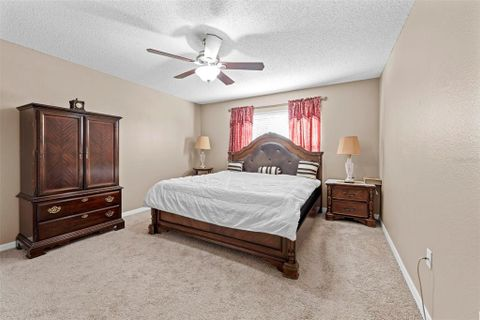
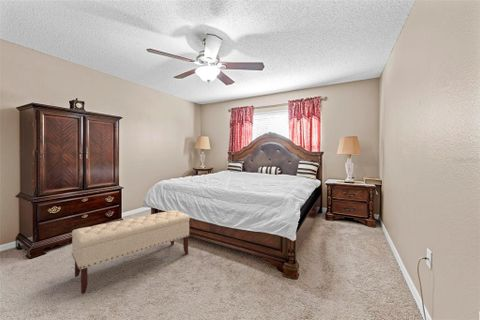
+ bench (137, 242)
